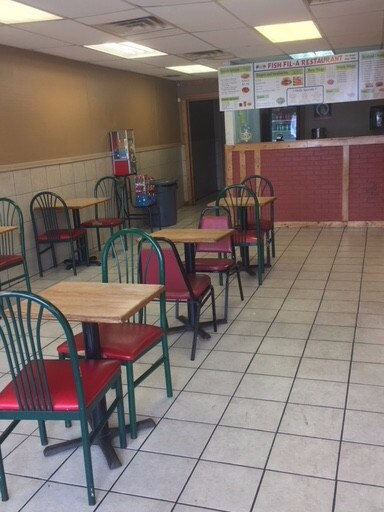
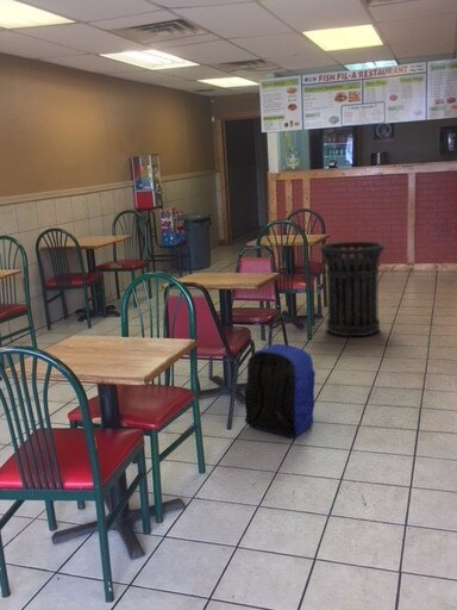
+ backpack (281, 384)
+ trash can (352, 288)
